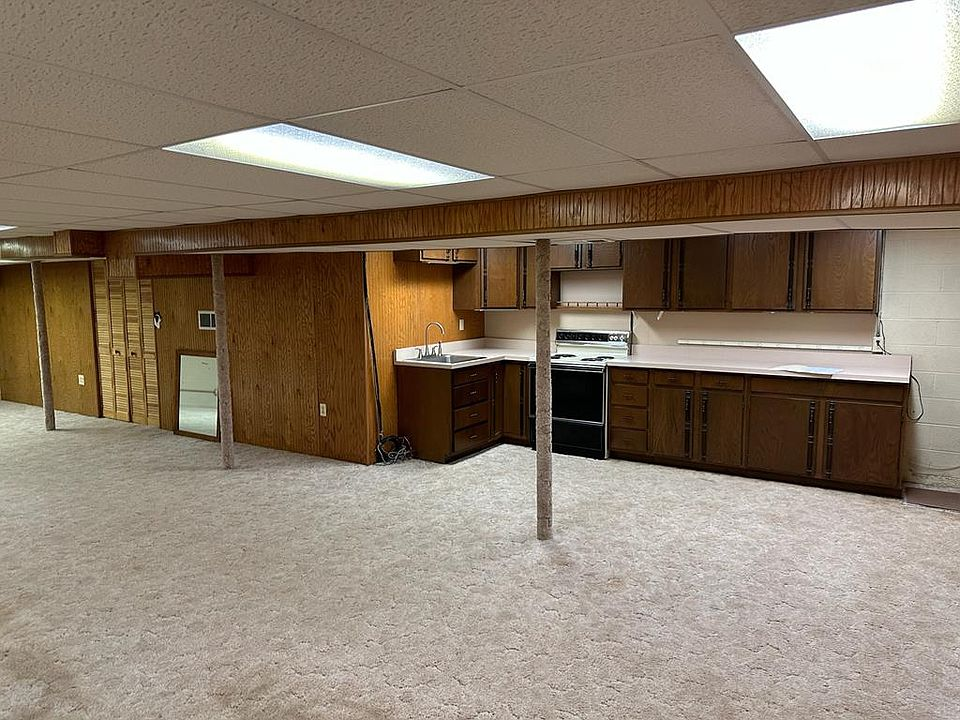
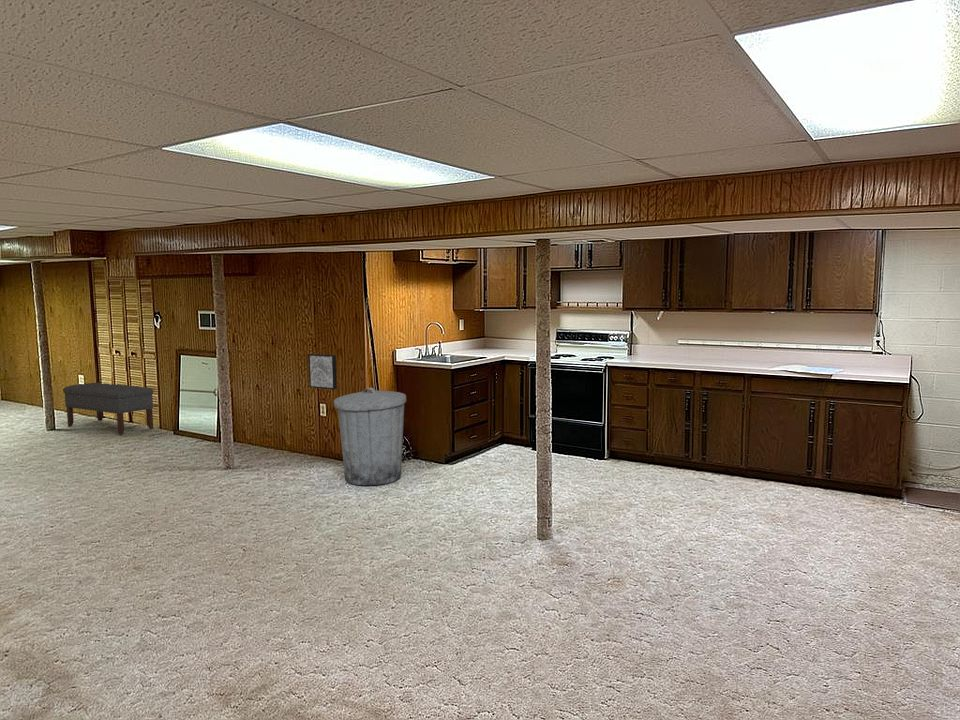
+ trash can (371, 433)
+ bench (108, 406)
+ wall art (322, 371)
